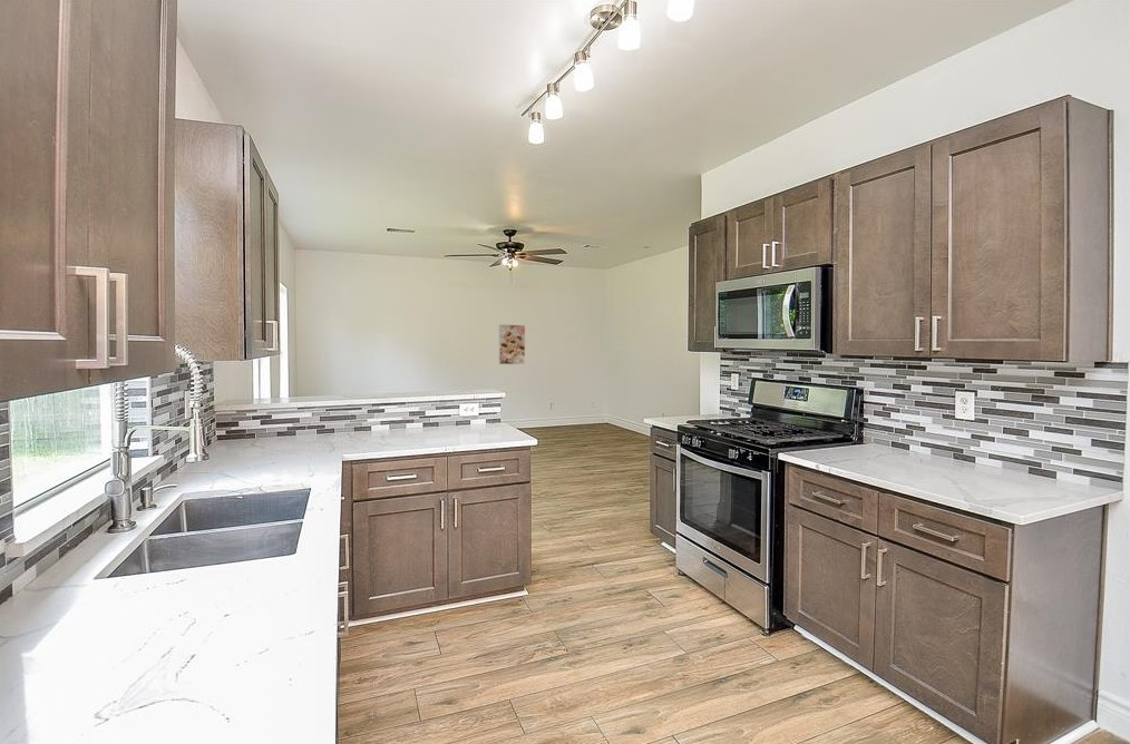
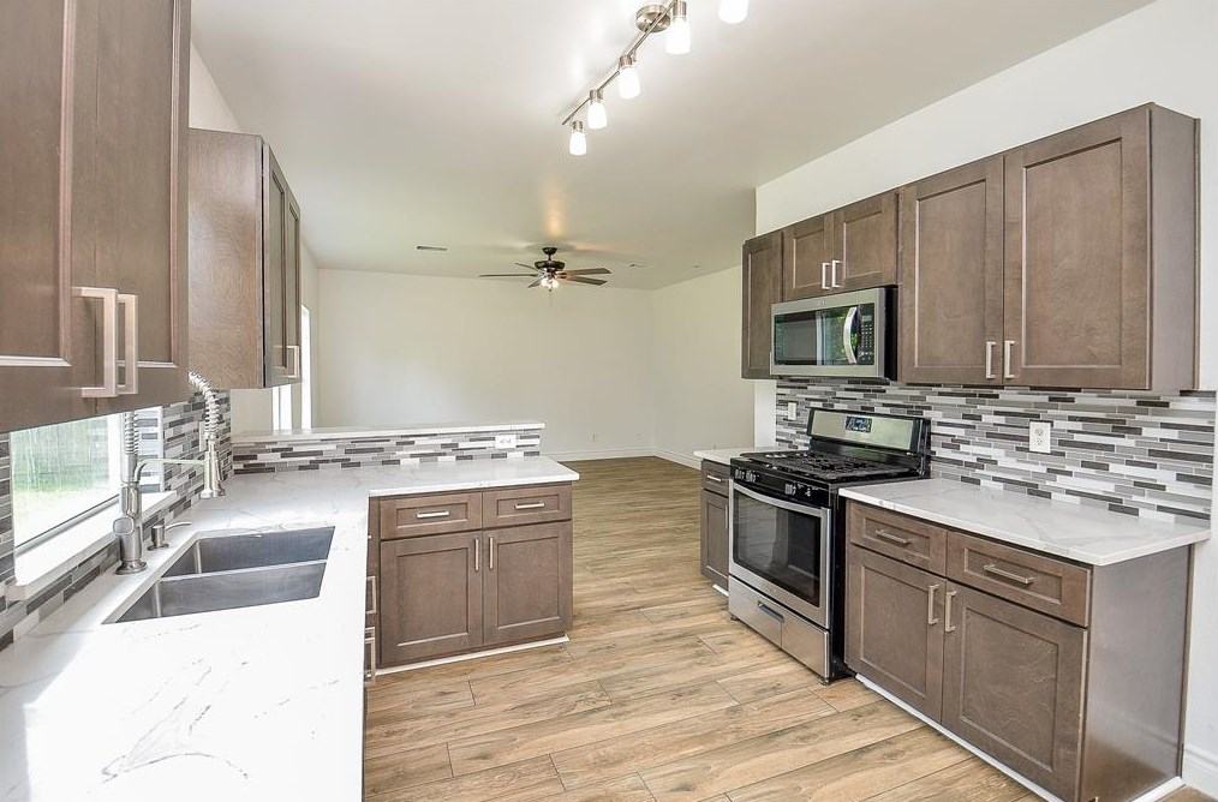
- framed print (512, 344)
